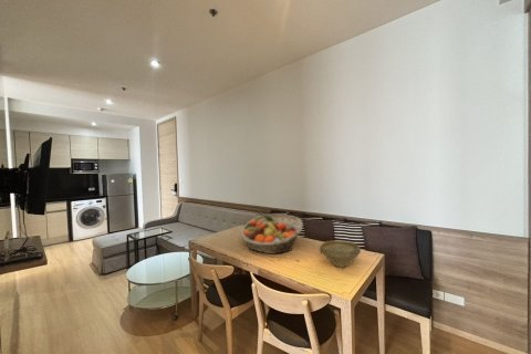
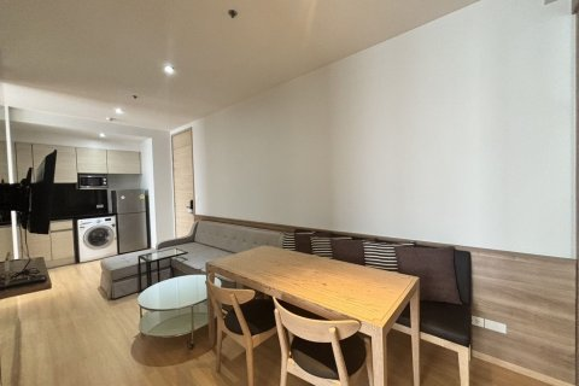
- bowl (340, 254)
- fruit basket (271, 232)
